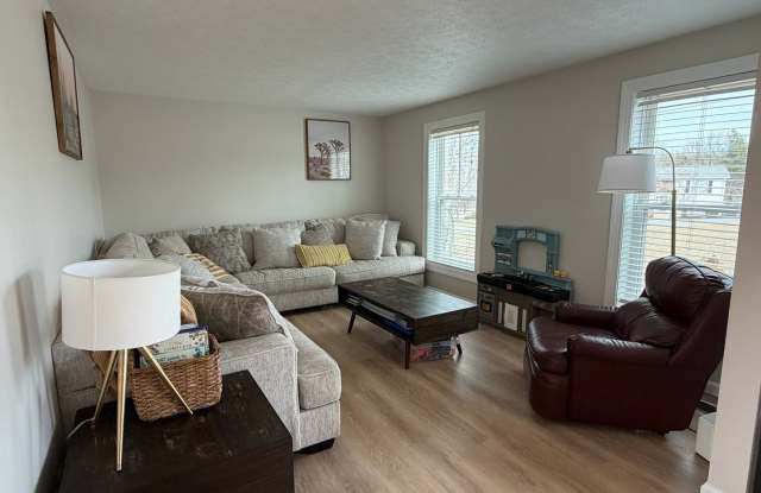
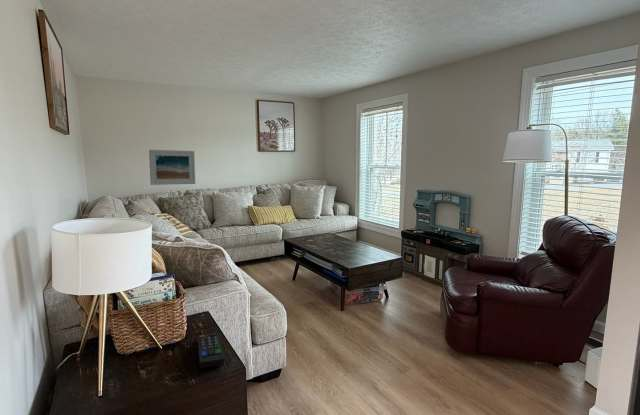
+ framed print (173, 167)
+ remote control (210, 348)
